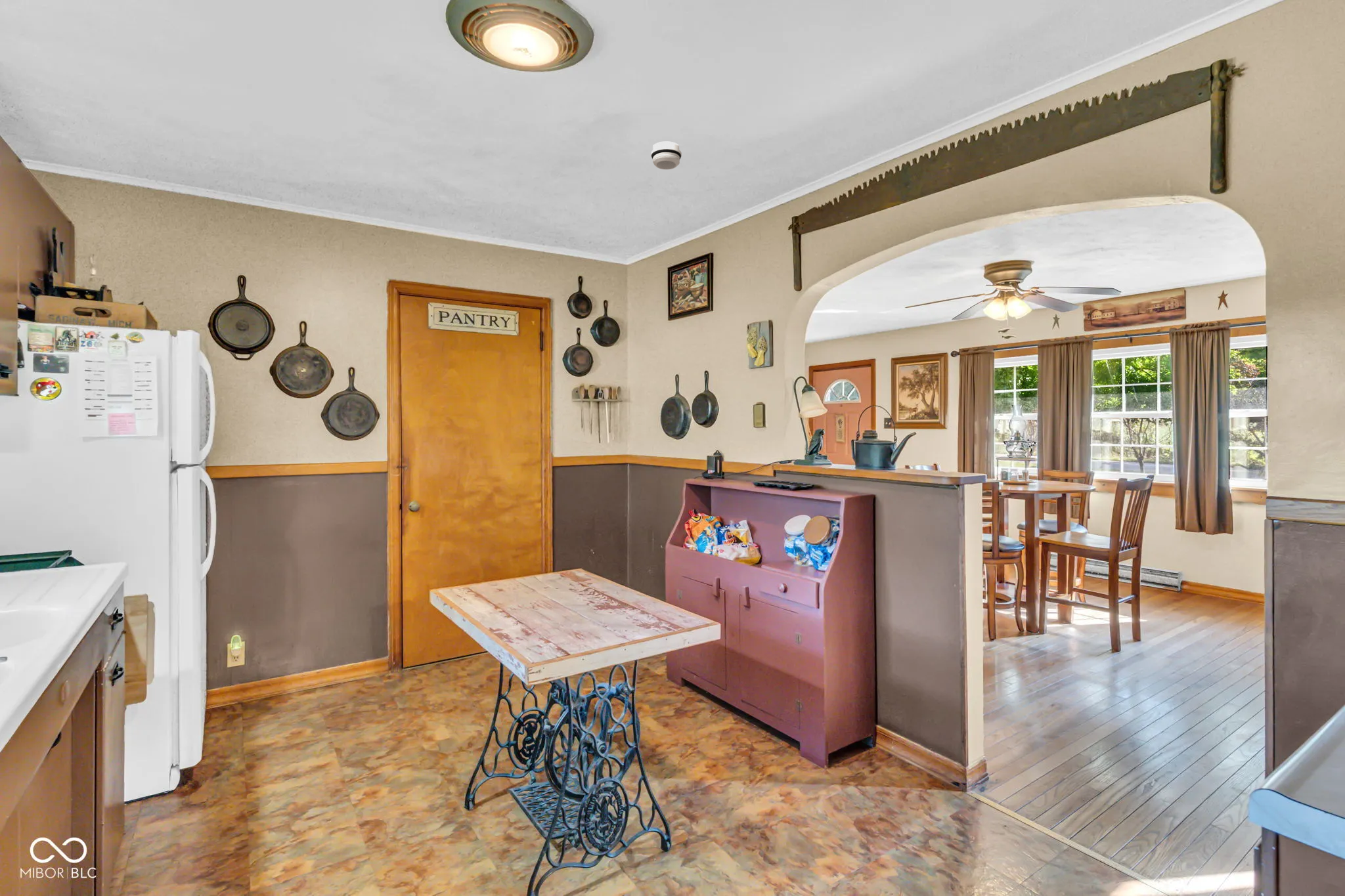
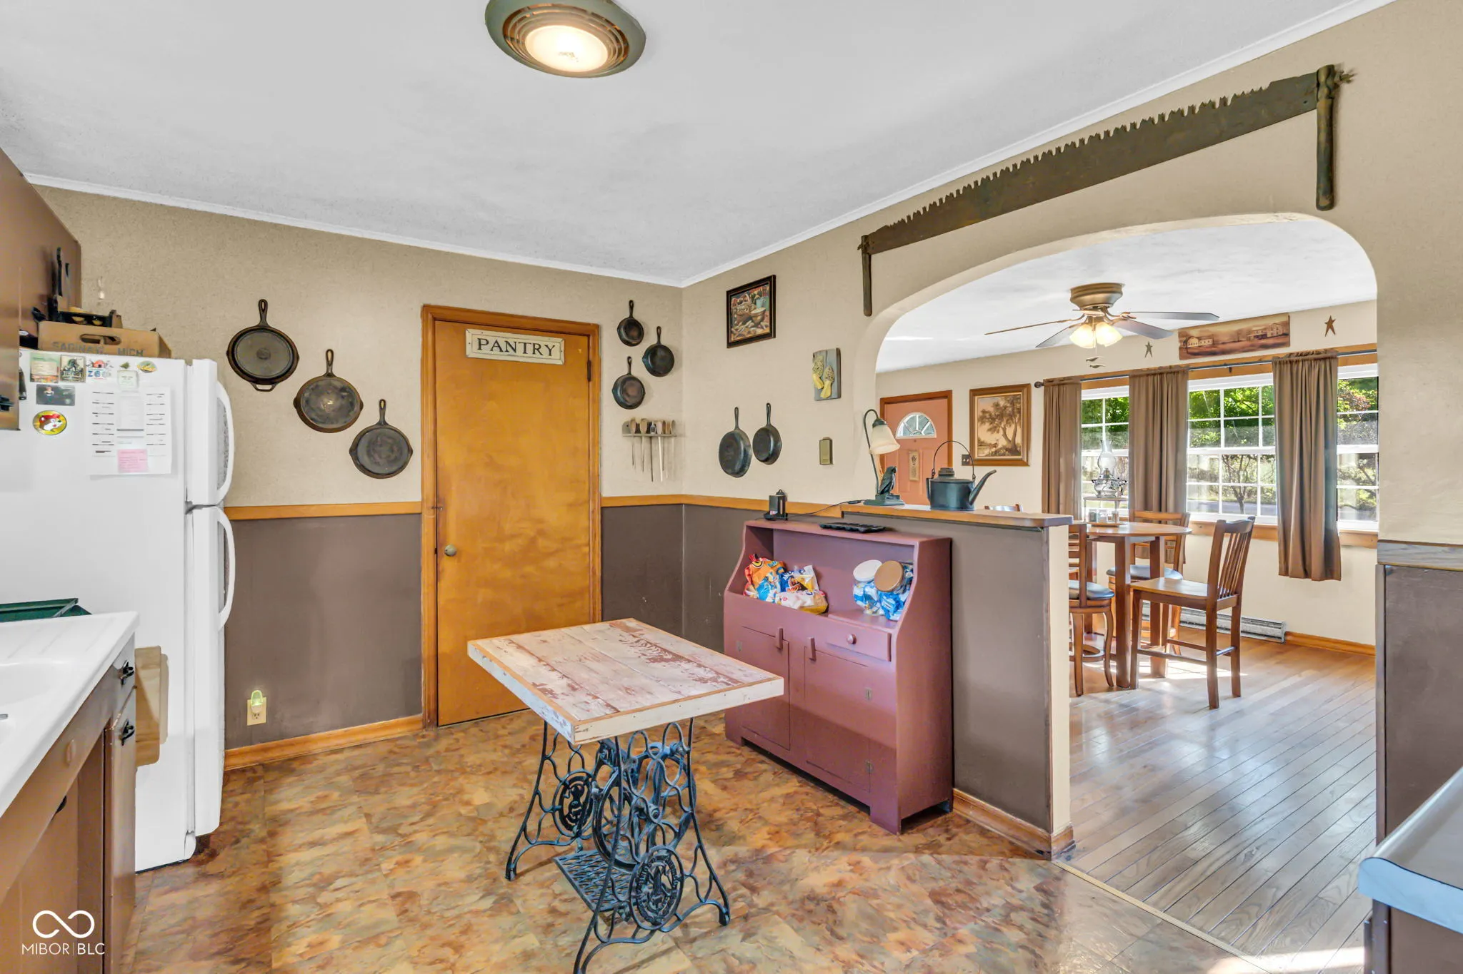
- smoke detector (666, 156)
